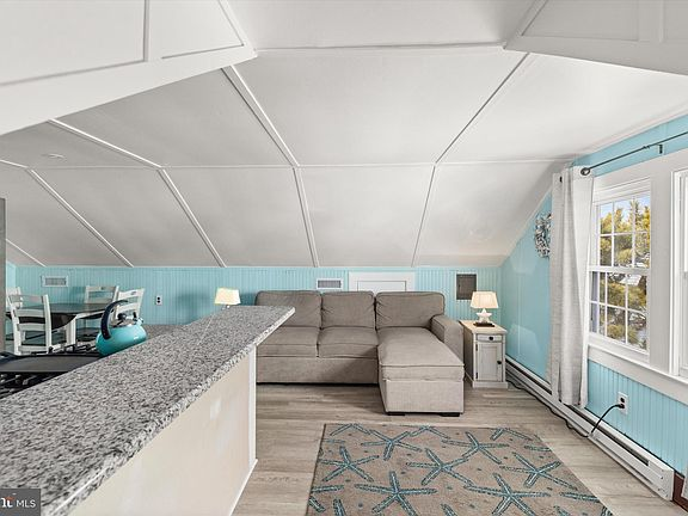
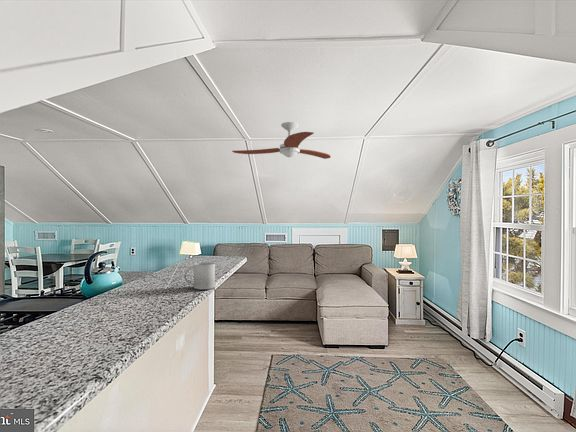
+ mug (199, 275)
+ ceiling fan (285, 139)
